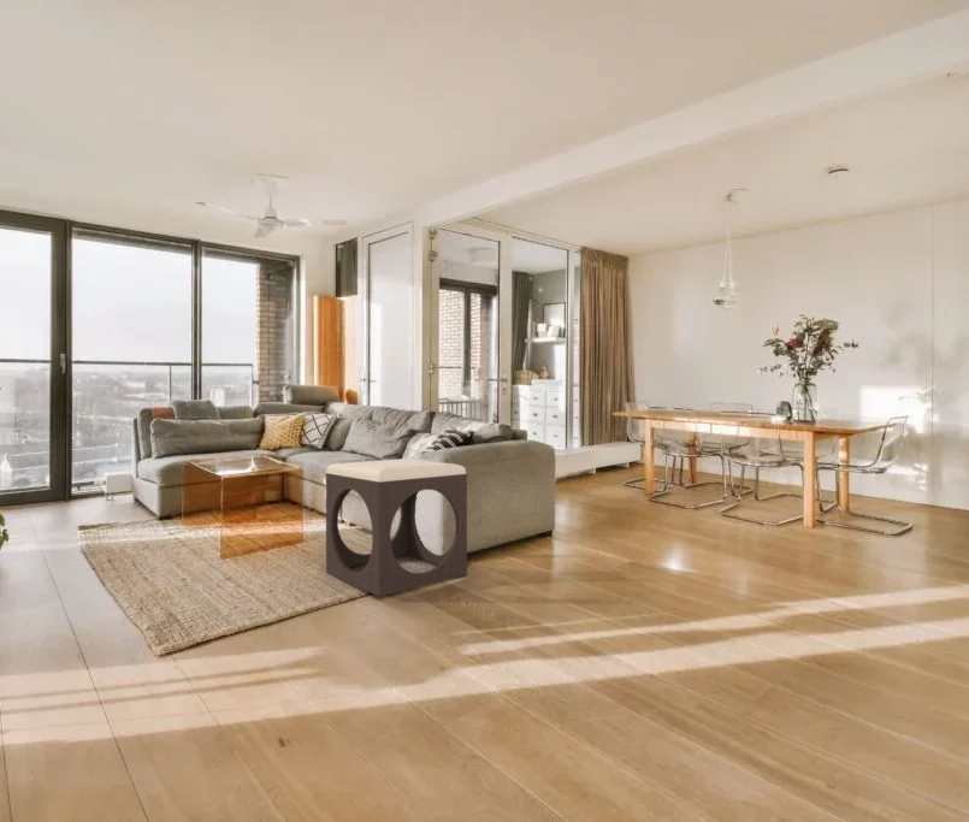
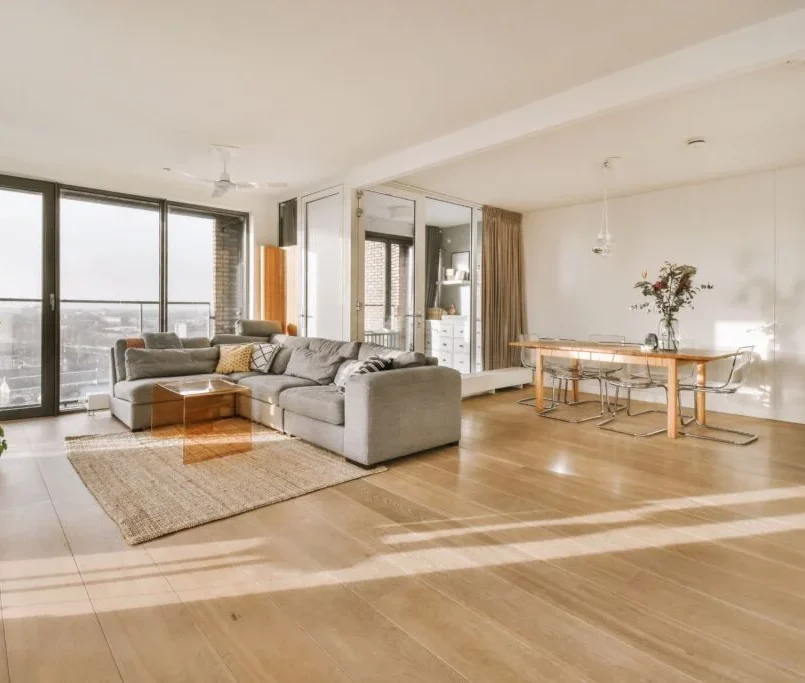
- footstool (394, 516)
